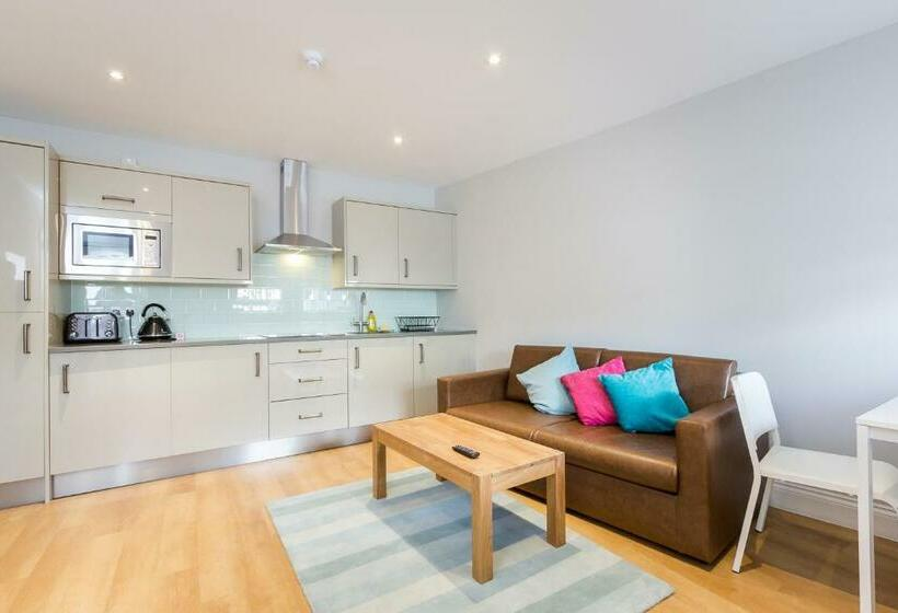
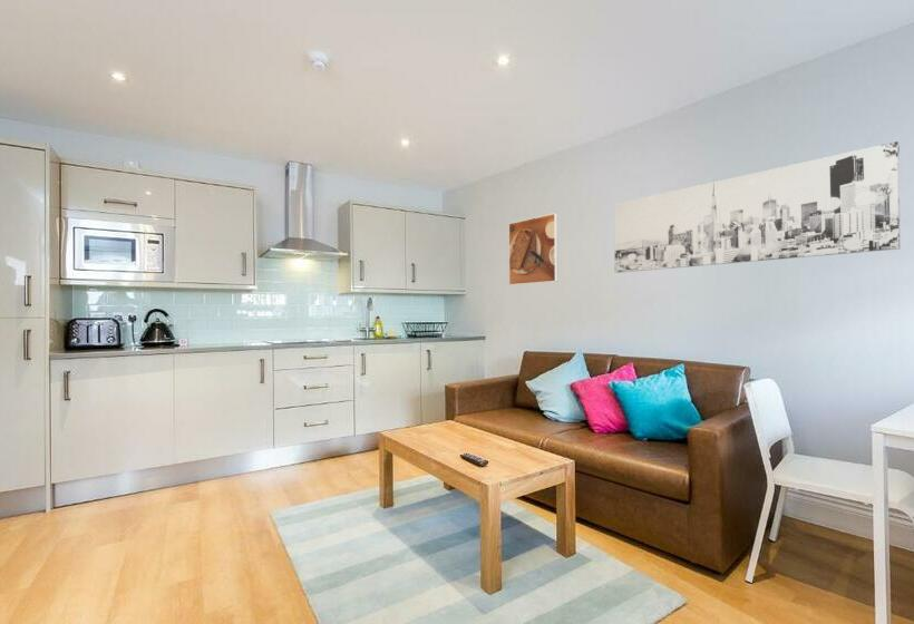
+ wall art (726, 222)
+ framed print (532, 251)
